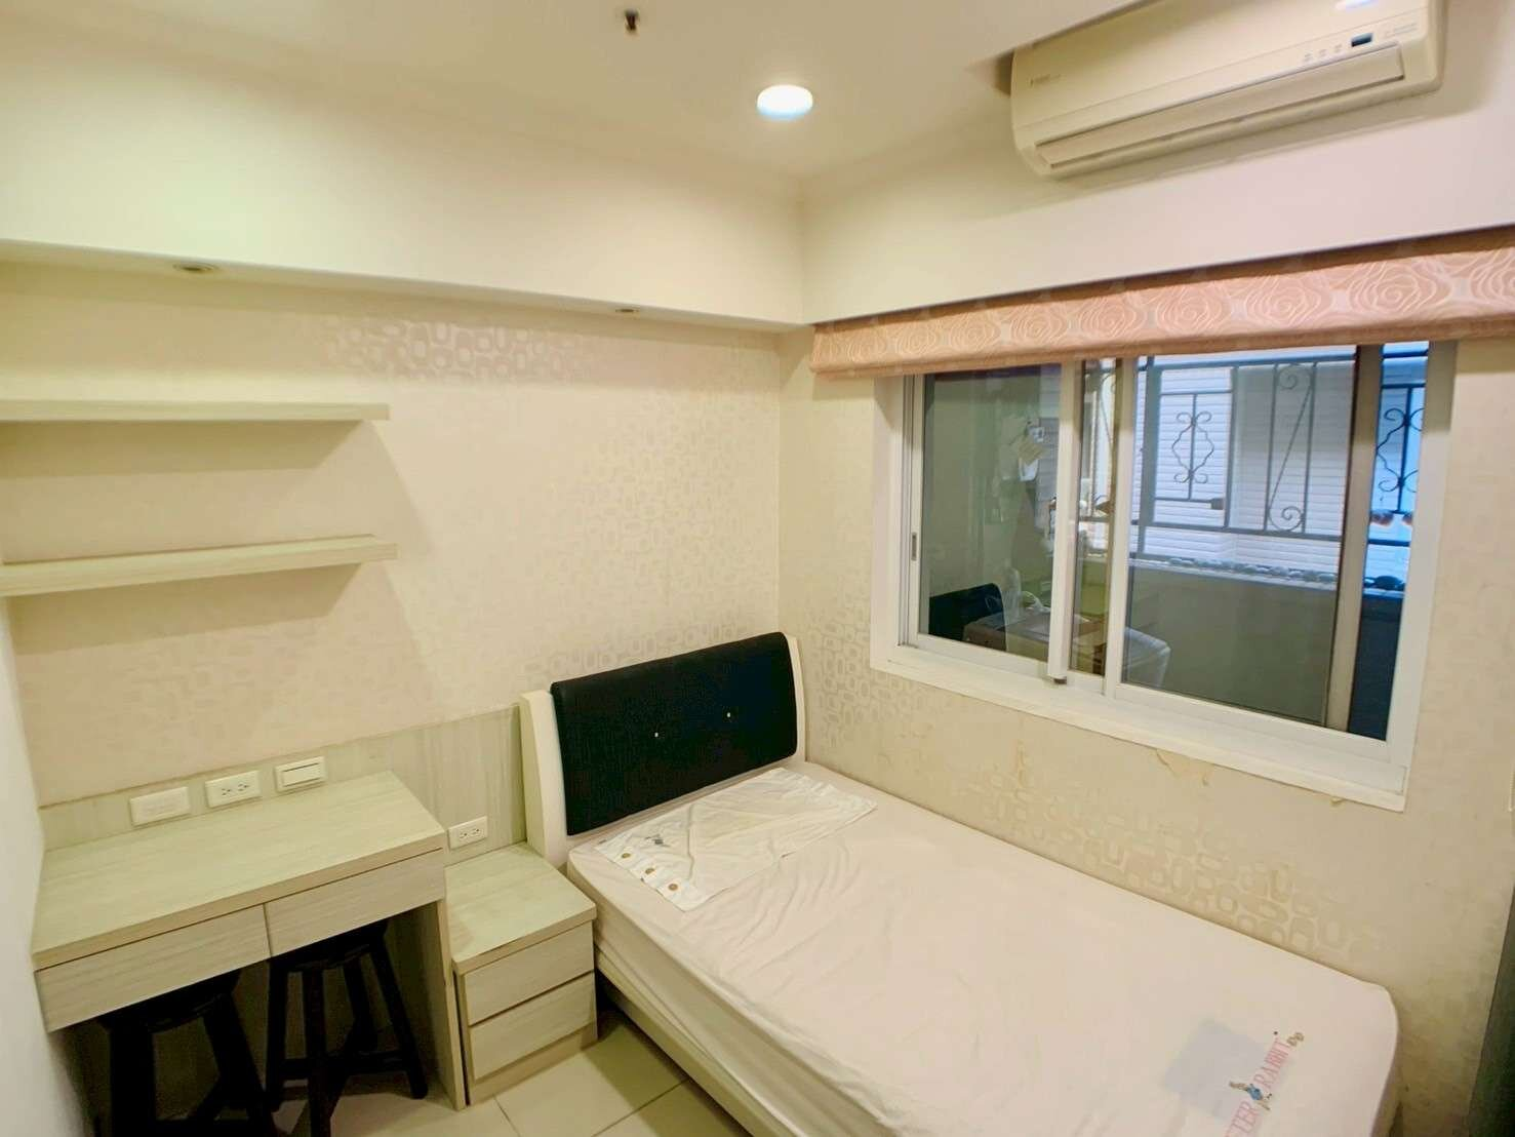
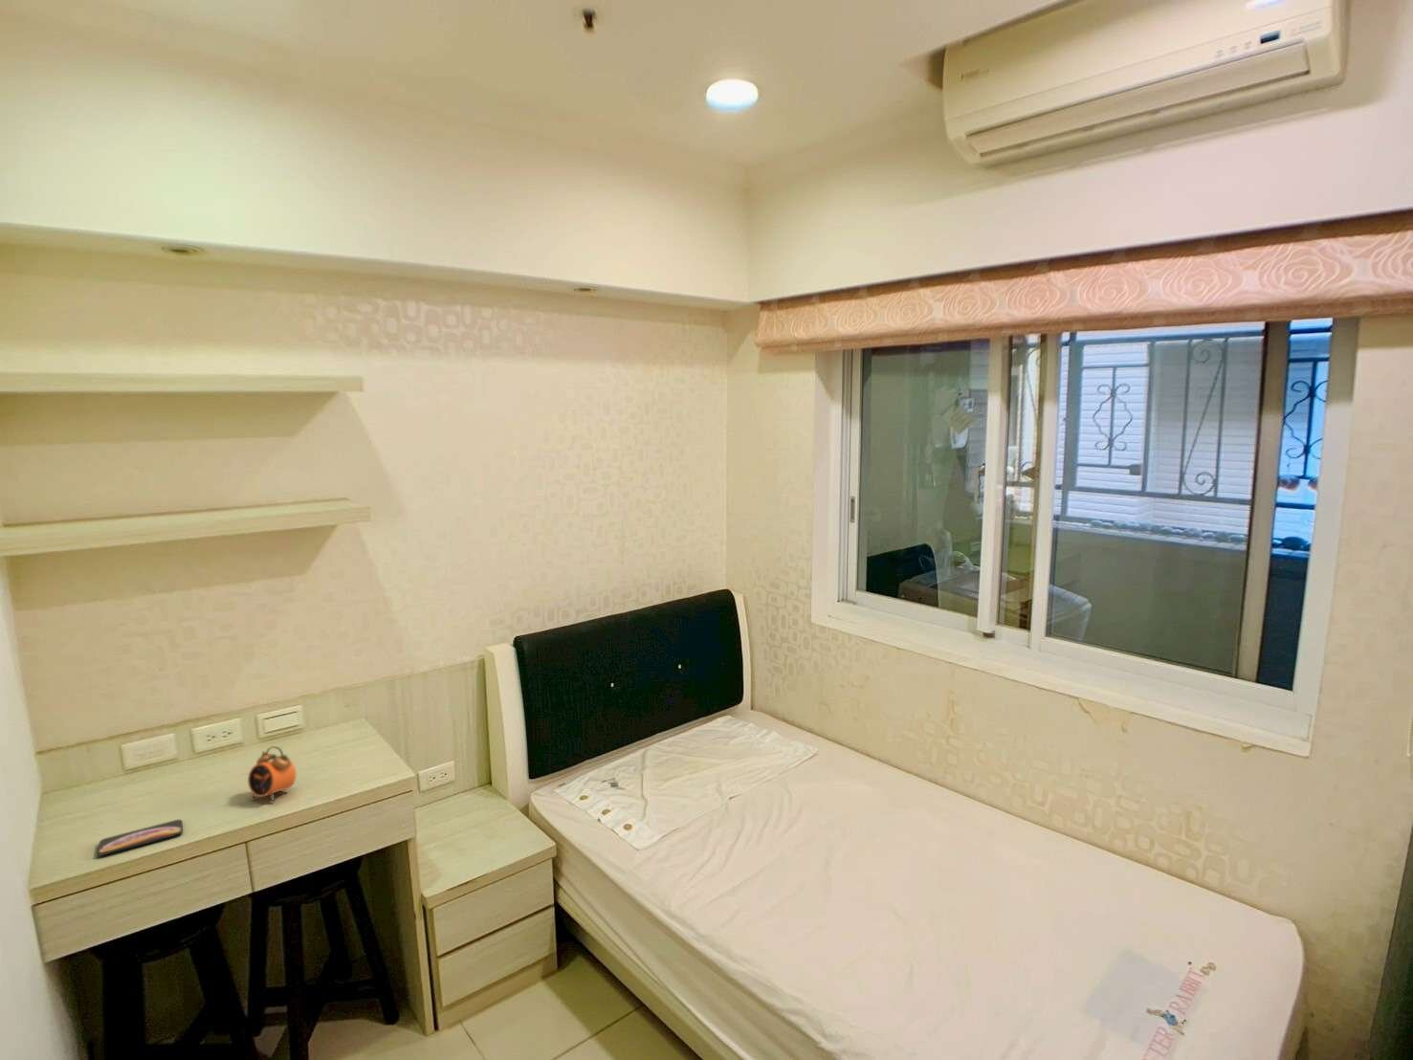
+ smartphone (141, 836)
+ alarm clock (272, 772)
